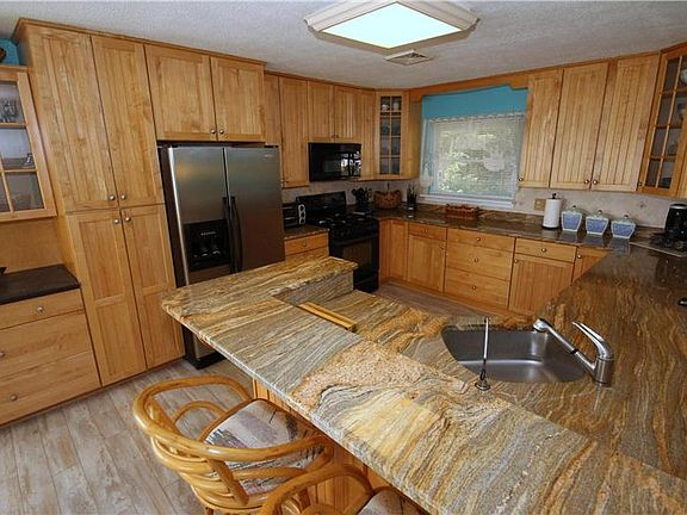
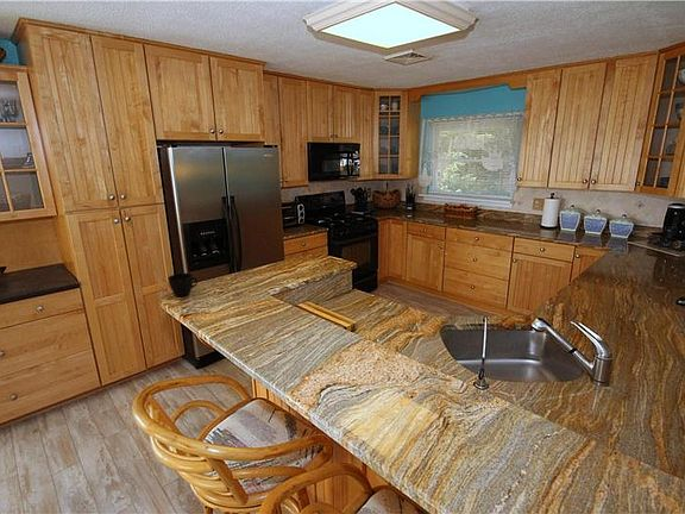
+ cup (182, 286)
